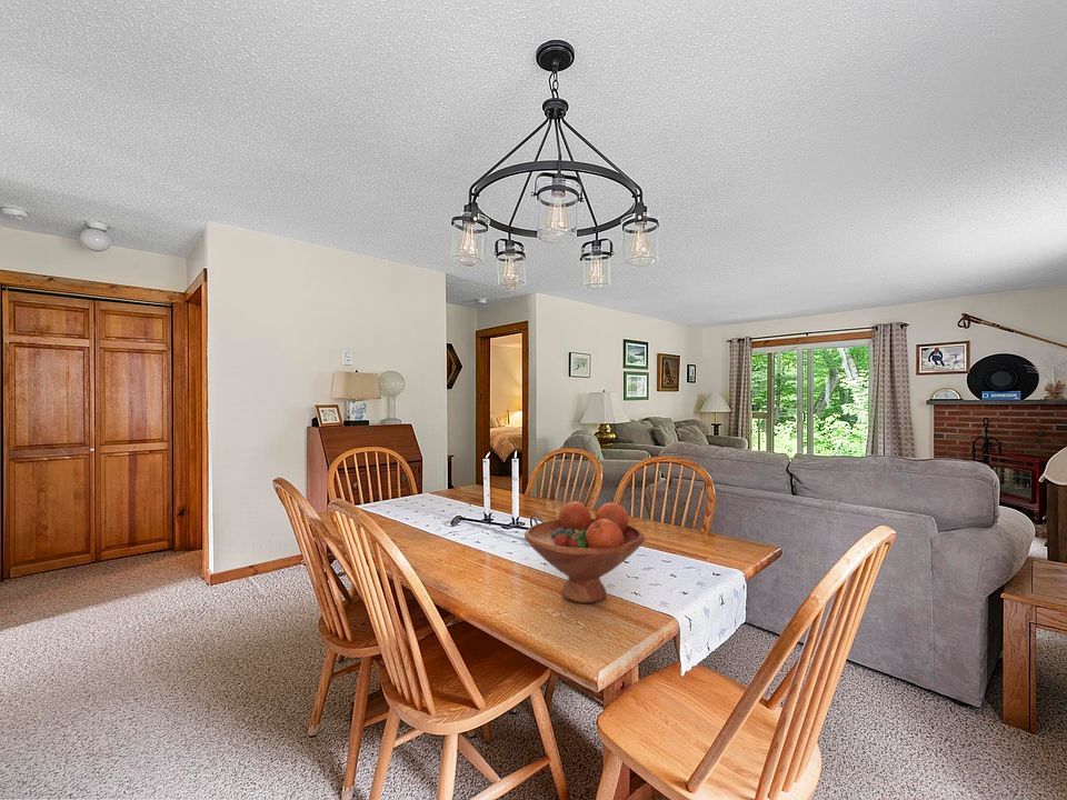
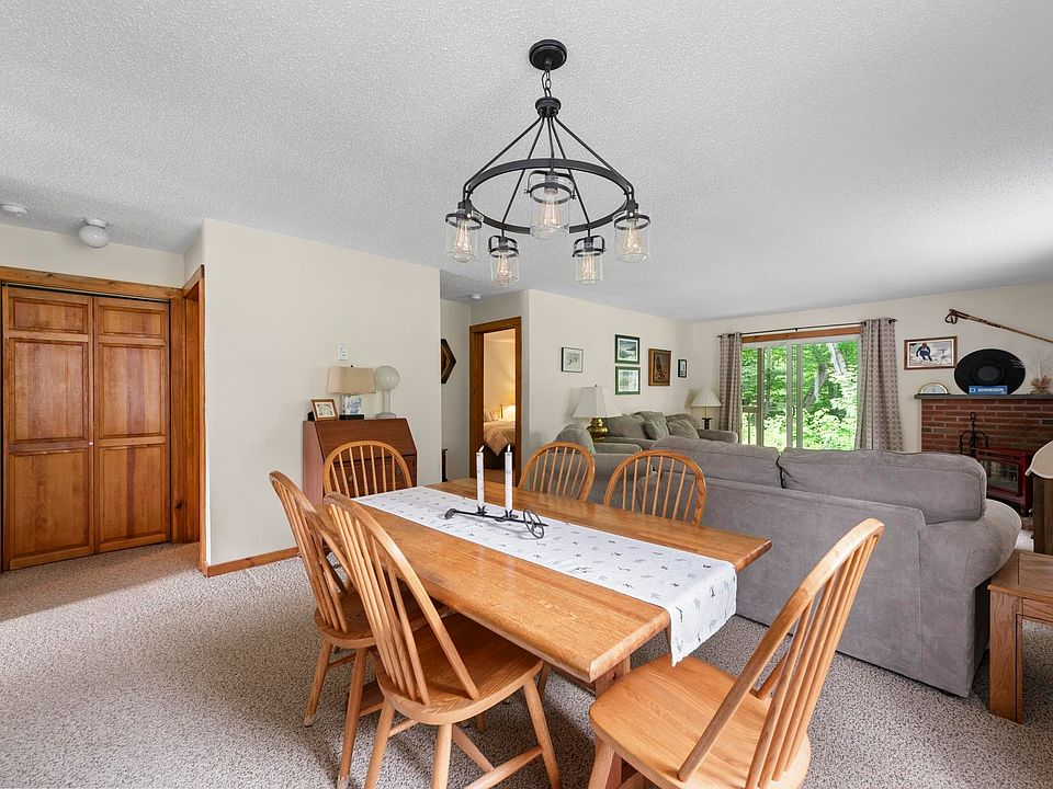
- fruit bowl (584, 551)
